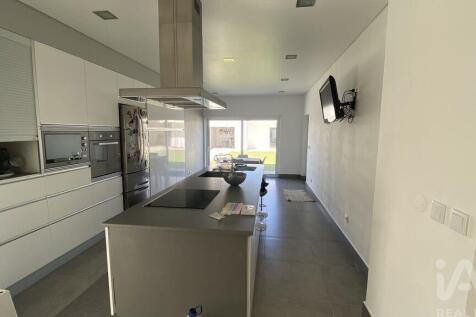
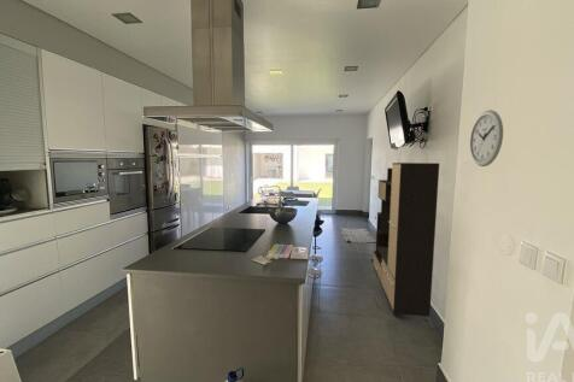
+ wall clock (484, 139)
+ media console (394, 223)
